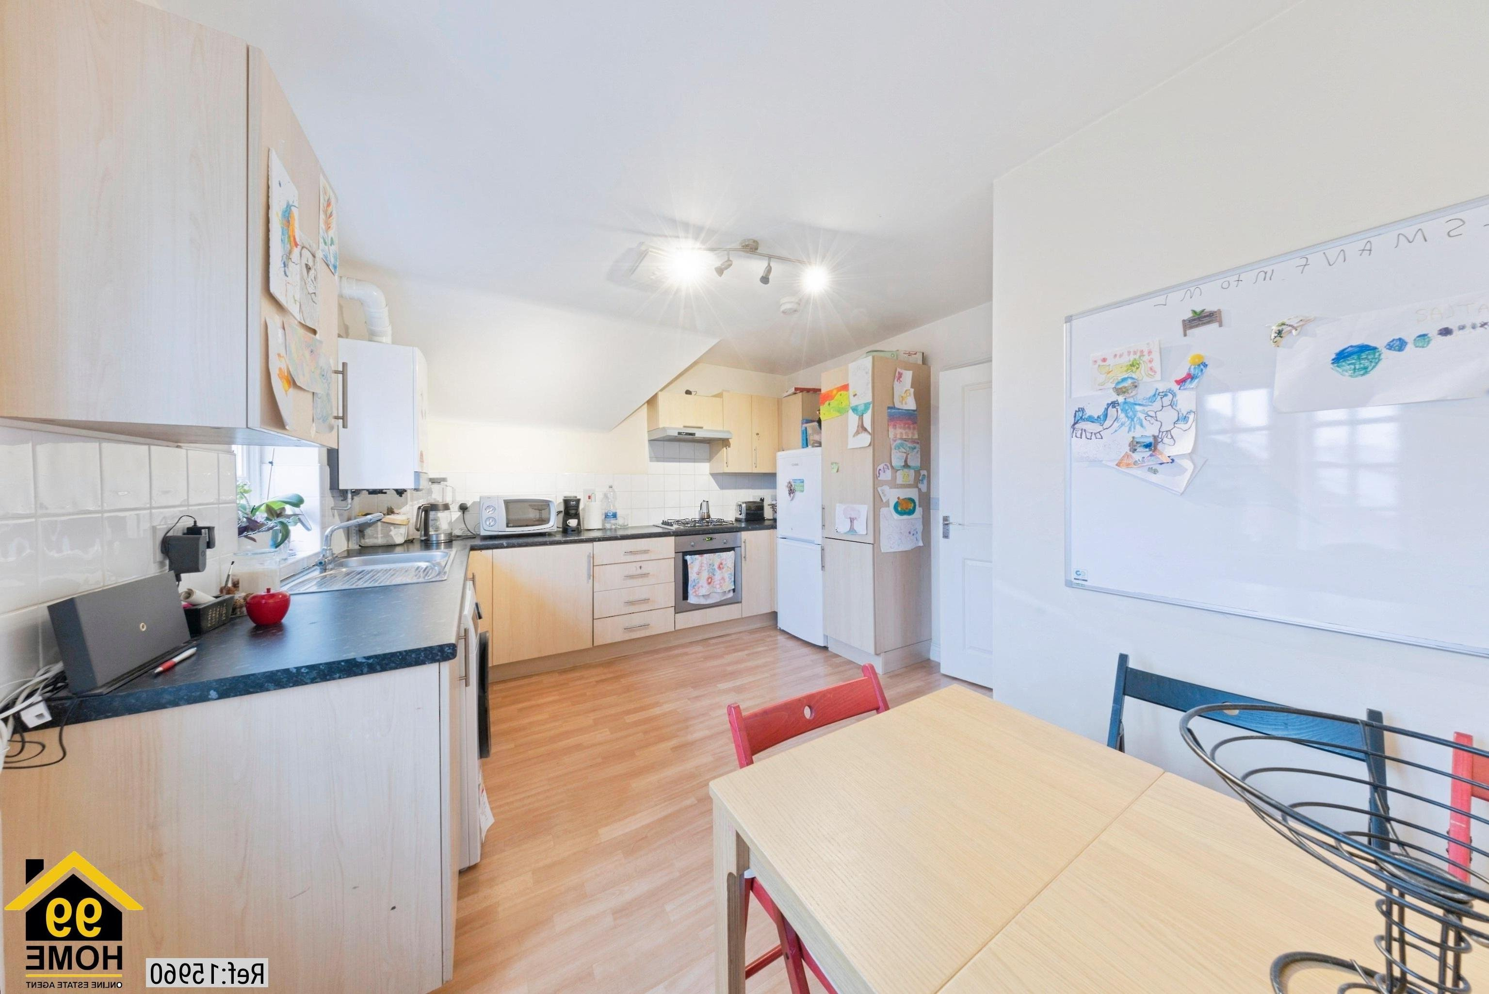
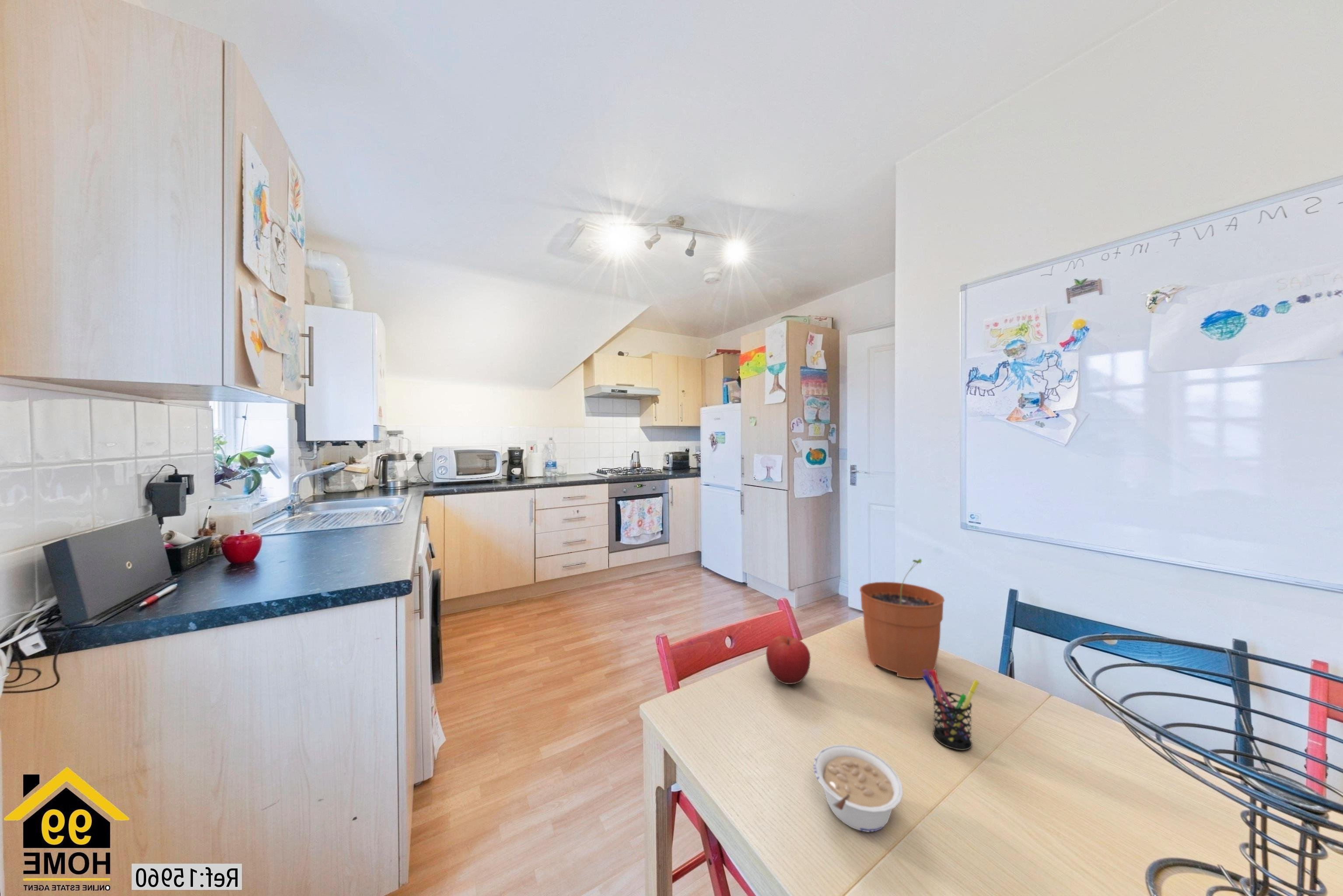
+ fruit (788, 658)
+ pen holder (952, 707)
+ legume (858, 790)
+ plant pot (900, 610)
